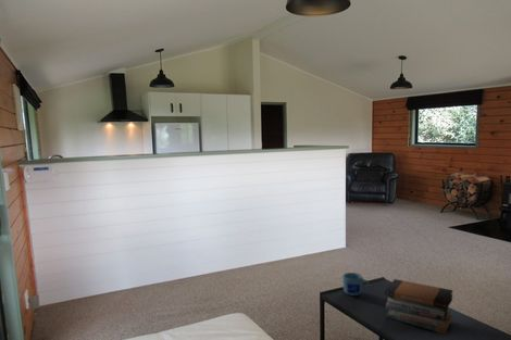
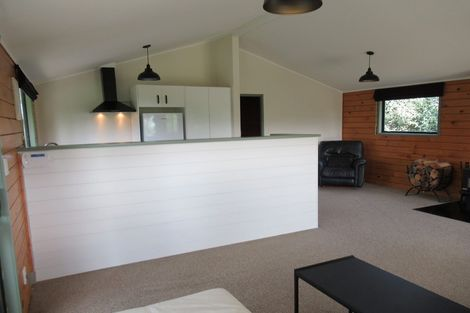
- mug (356, 285)
- book stack (417, 304)
